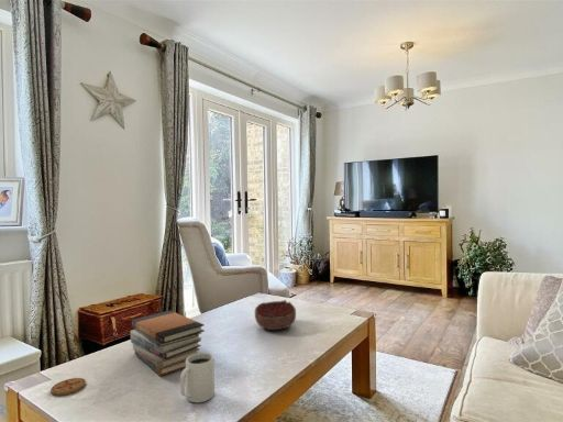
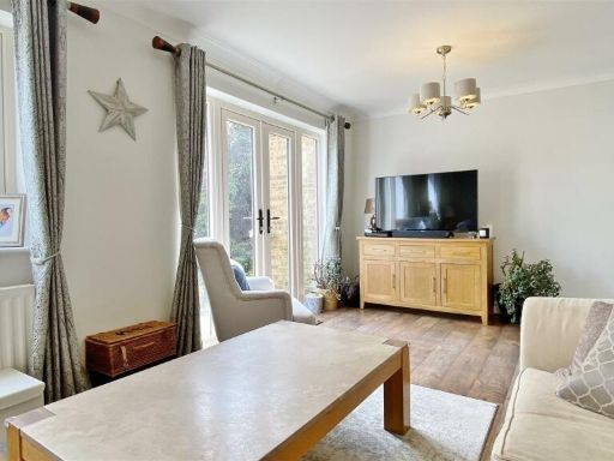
- book stack (166, 340)
- decorative bowl (275, 314)
- coaster (68, 386)
- mug (197, 378)
